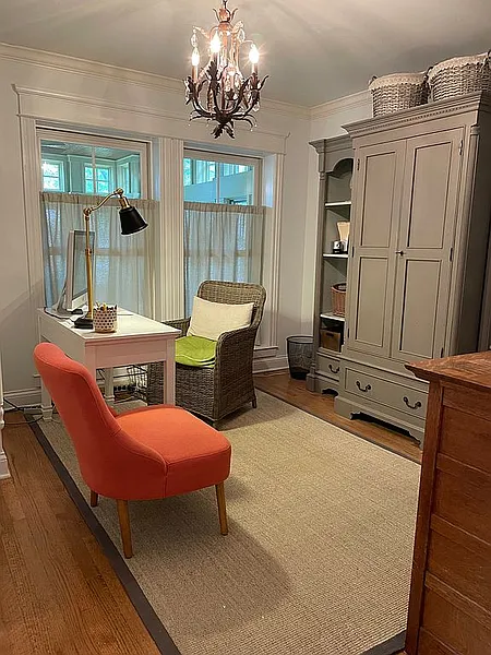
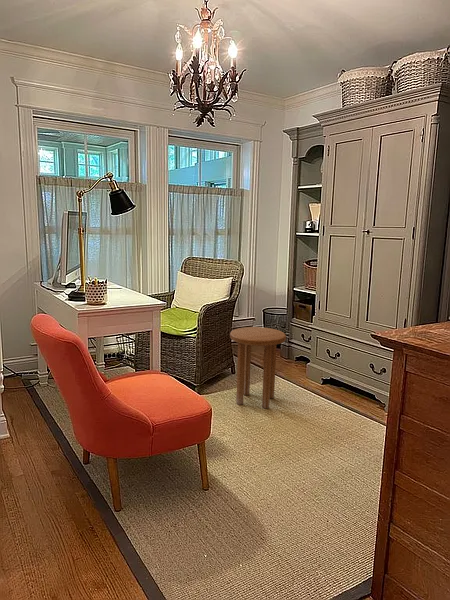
+ side table (263, 369)
